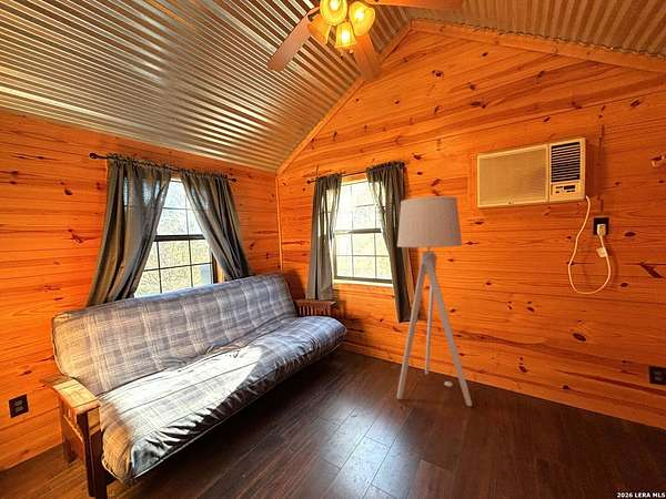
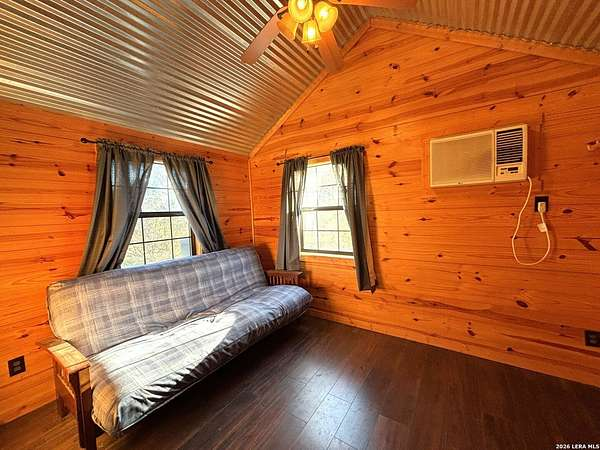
- floor lamp (434, 297)
